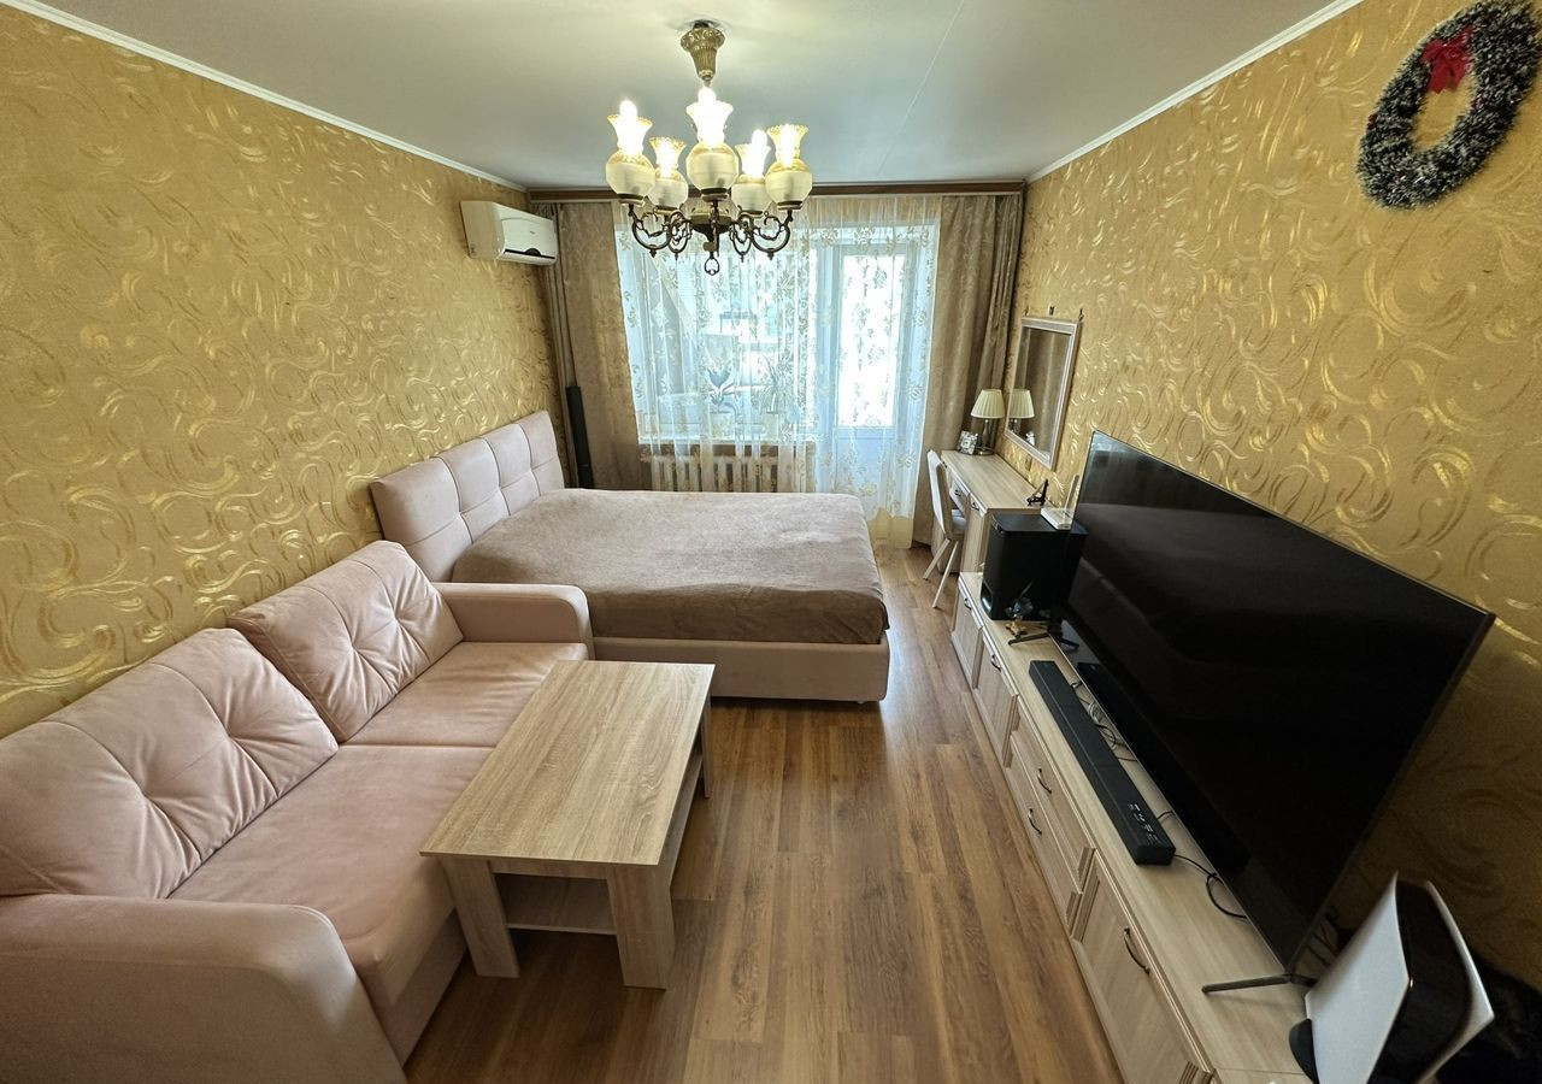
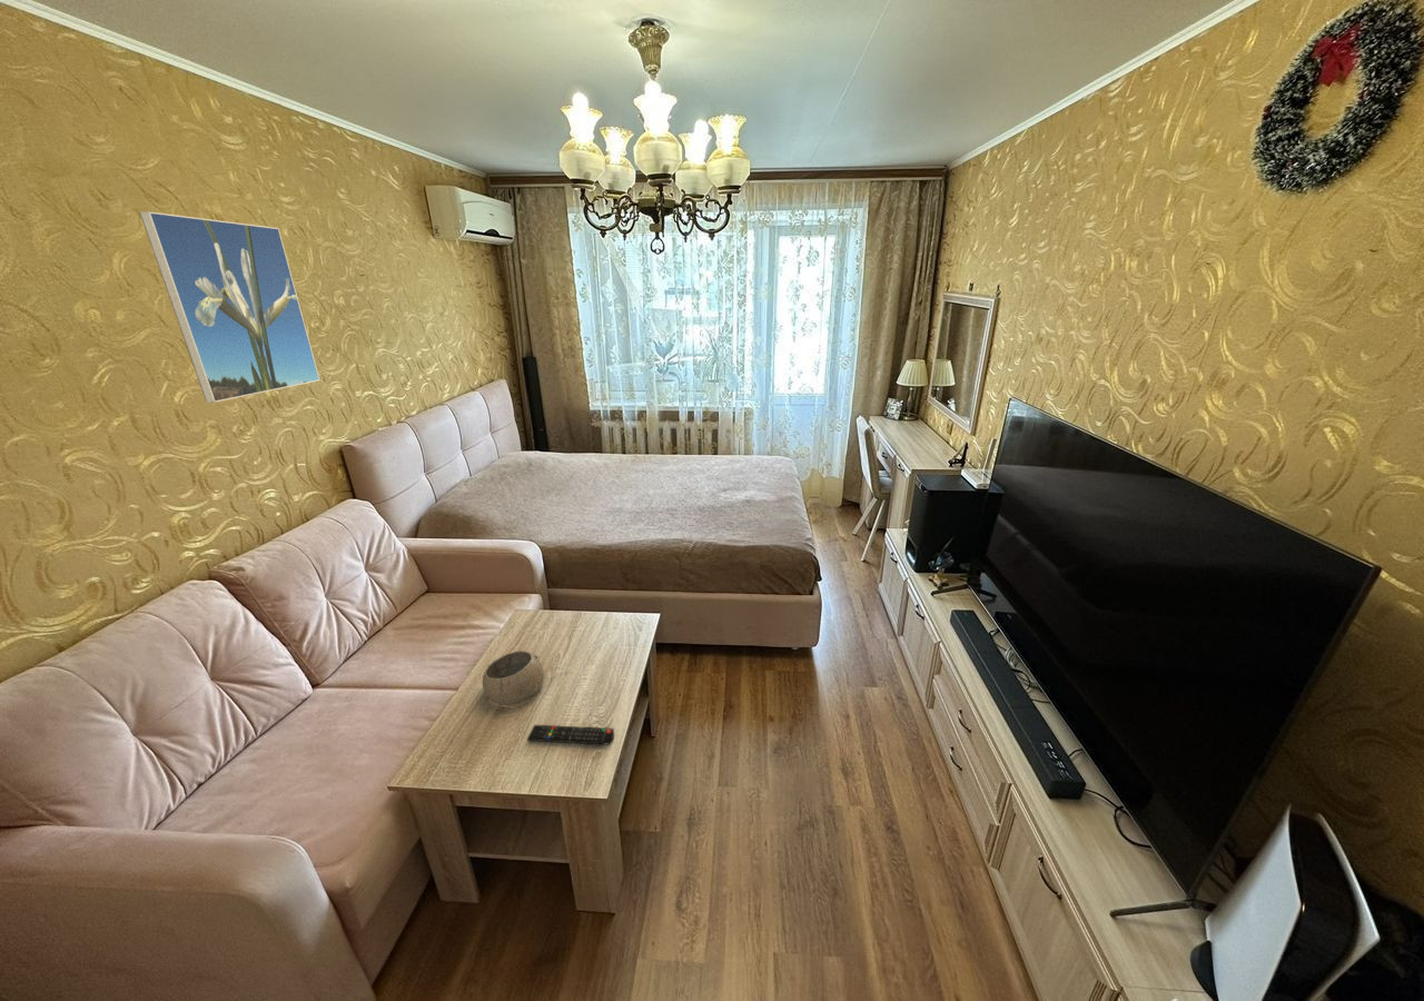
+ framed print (244, 309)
+ remote control (572, 735)
+ bowl (513, 675)
